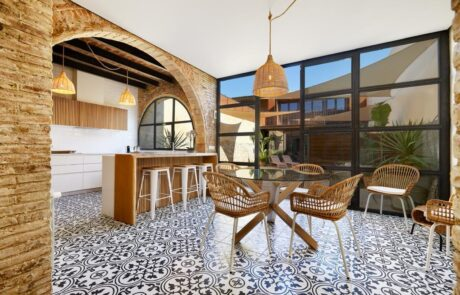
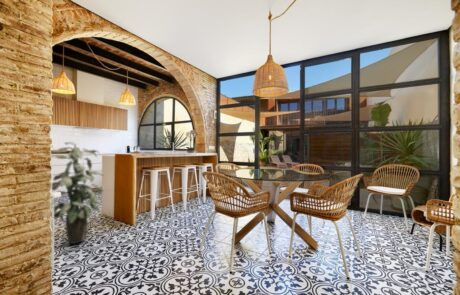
+ indoor plant (73, 191)
